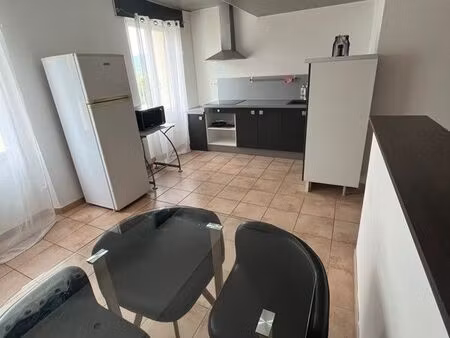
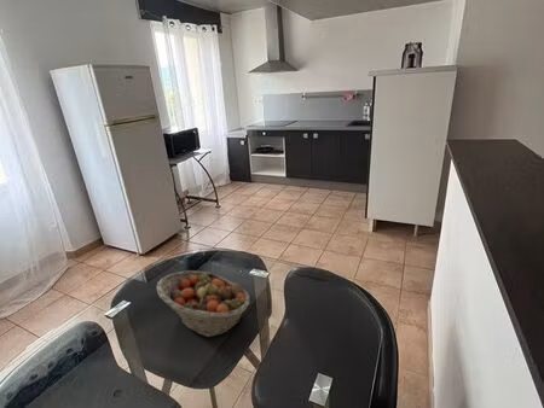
+ fruit basket (204, 297)
